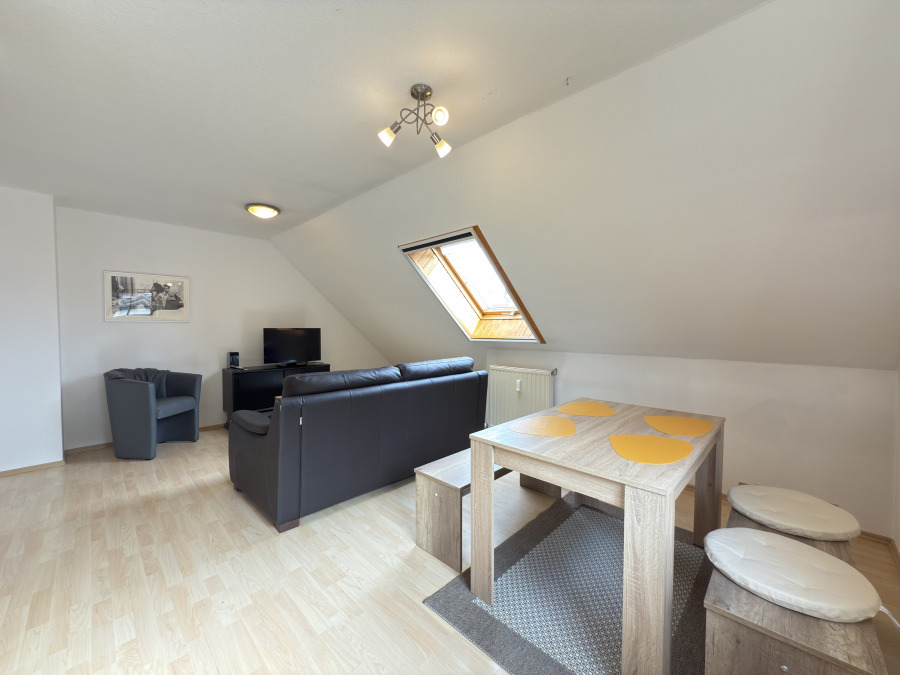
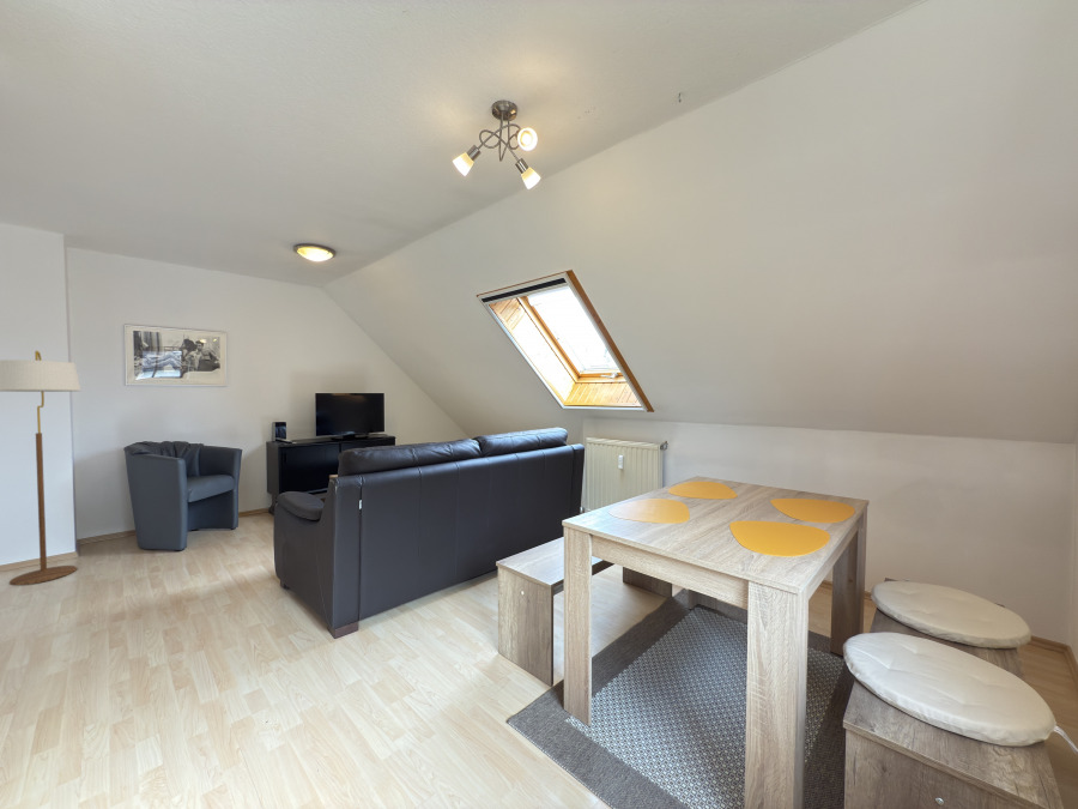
+ floor lamp (40, 463)
